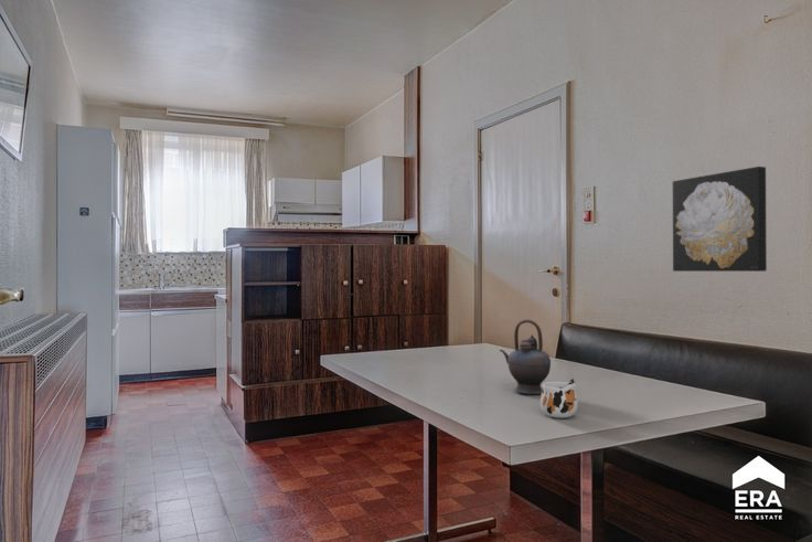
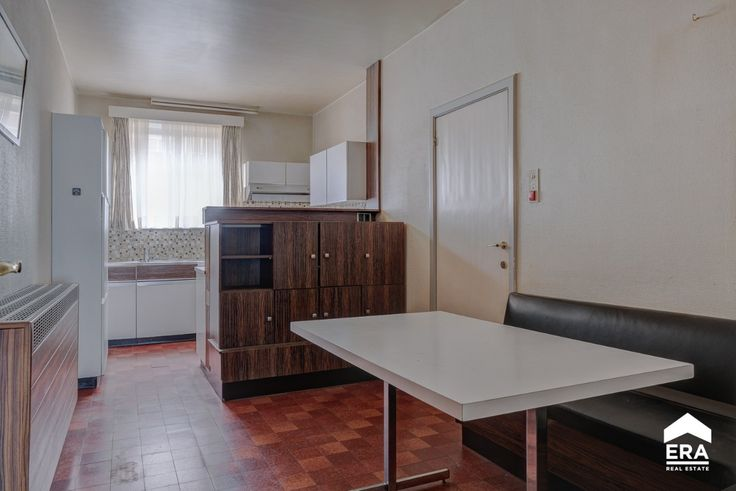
- teapot (524, 355)
- mug (559, 396)
- wall art (716, 222)
